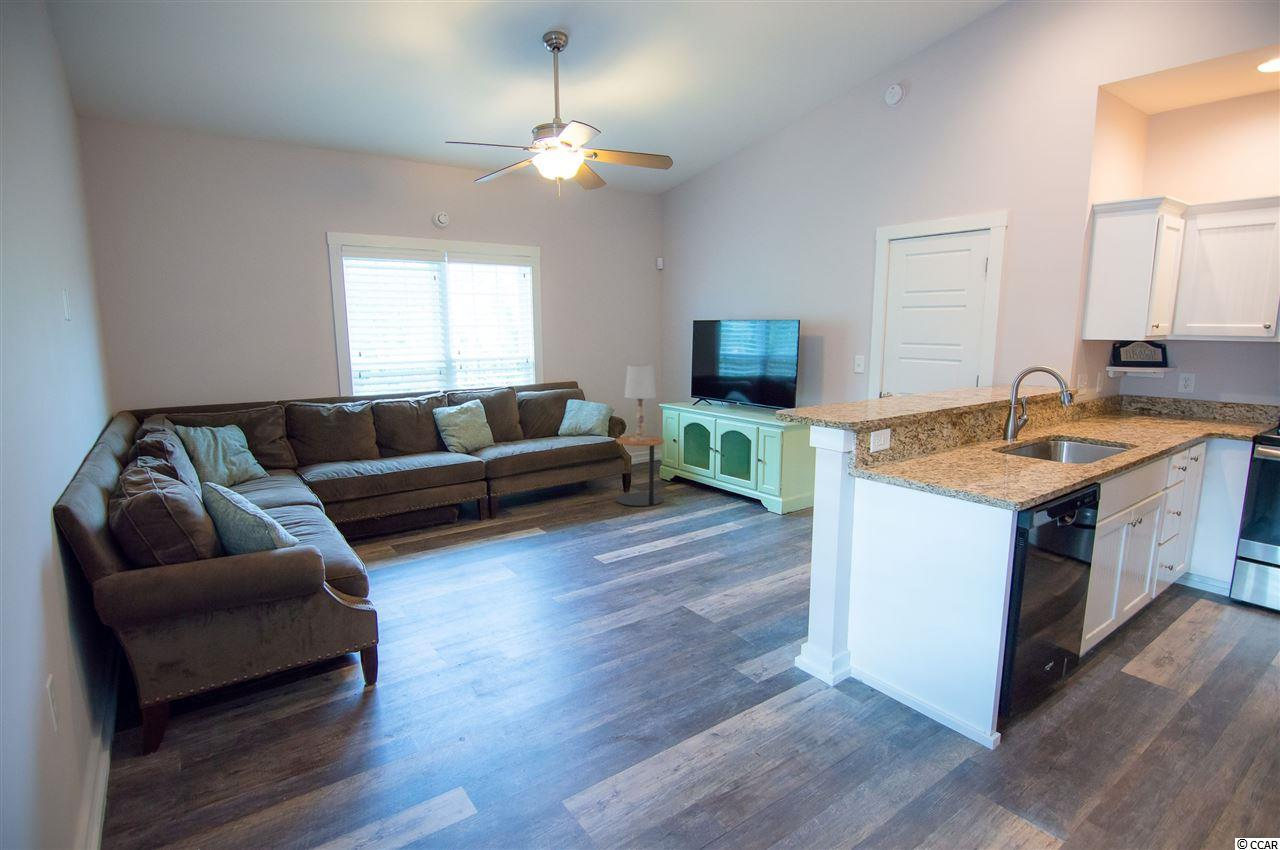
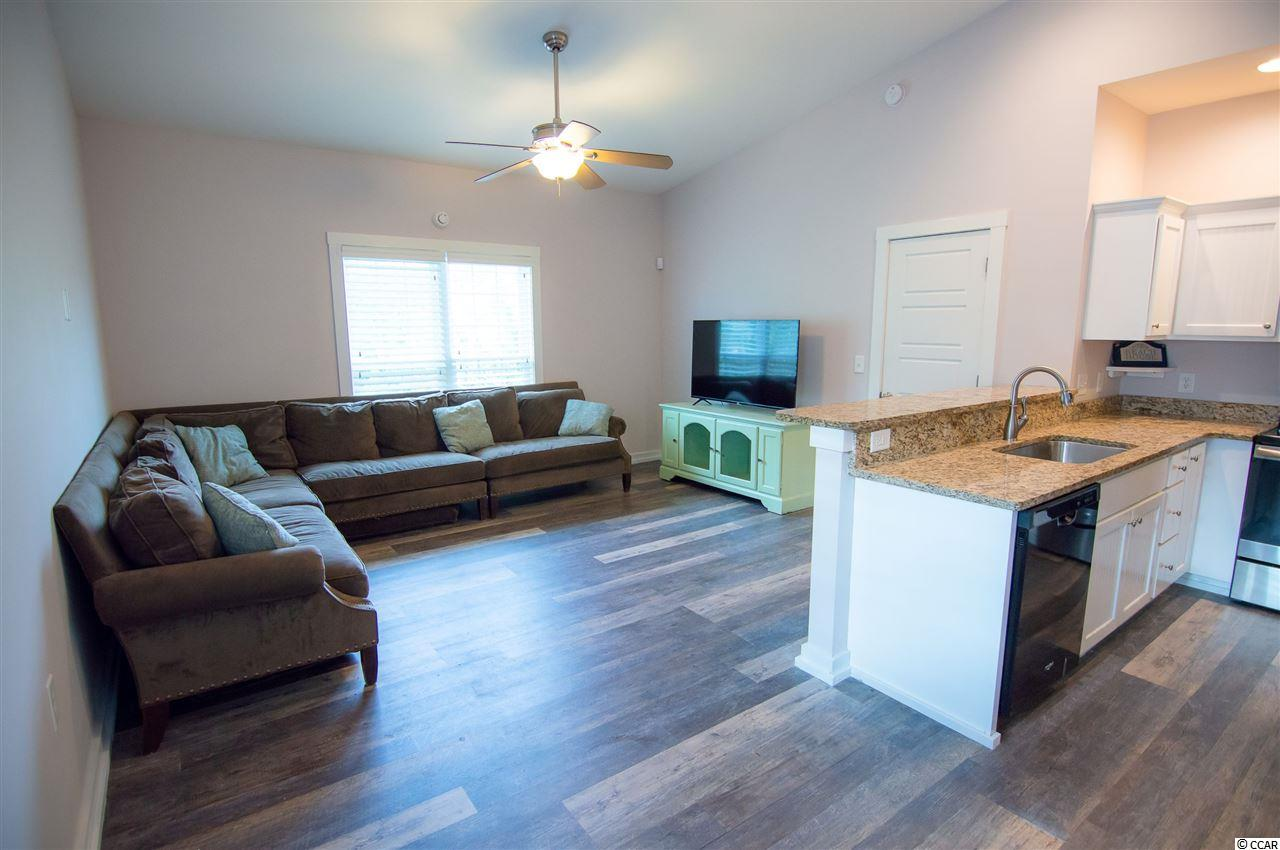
- side table (649, 470)
- table lamp (640, 402)
